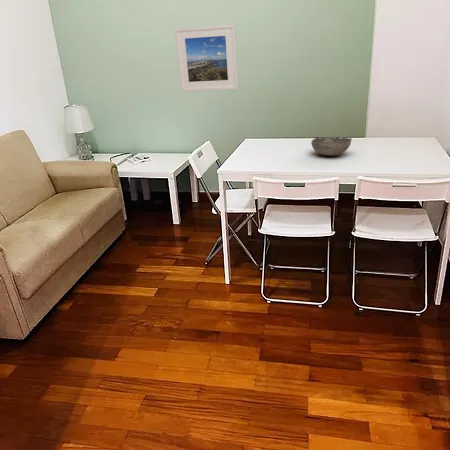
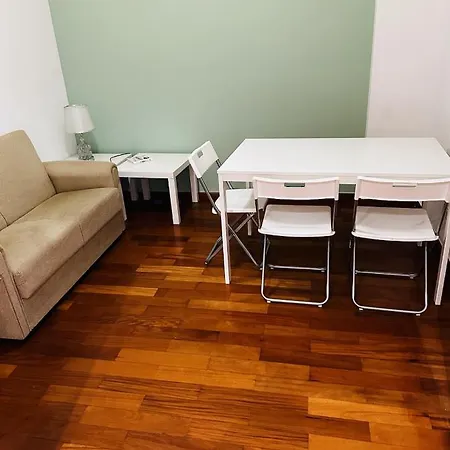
- bowl (330, 146)
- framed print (206, 59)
